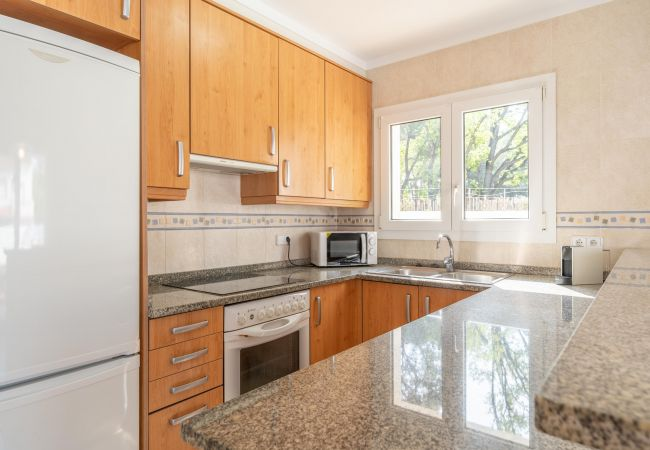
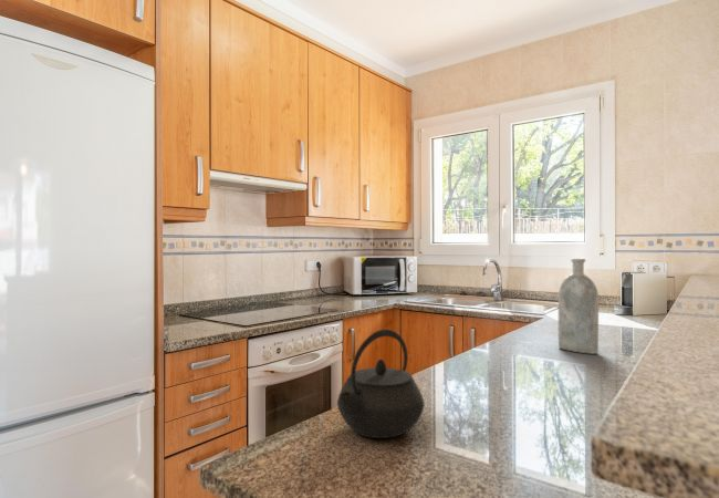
+ bottle (577, 304)
+ kettle (376, 380)
